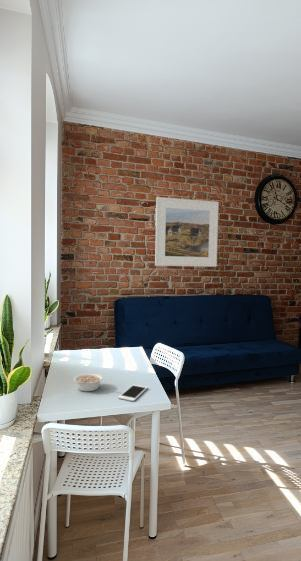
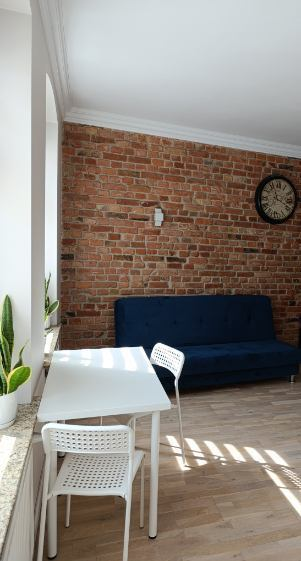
- legume (89, 381)
- cell phone (133, 392)
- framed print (187, 233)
